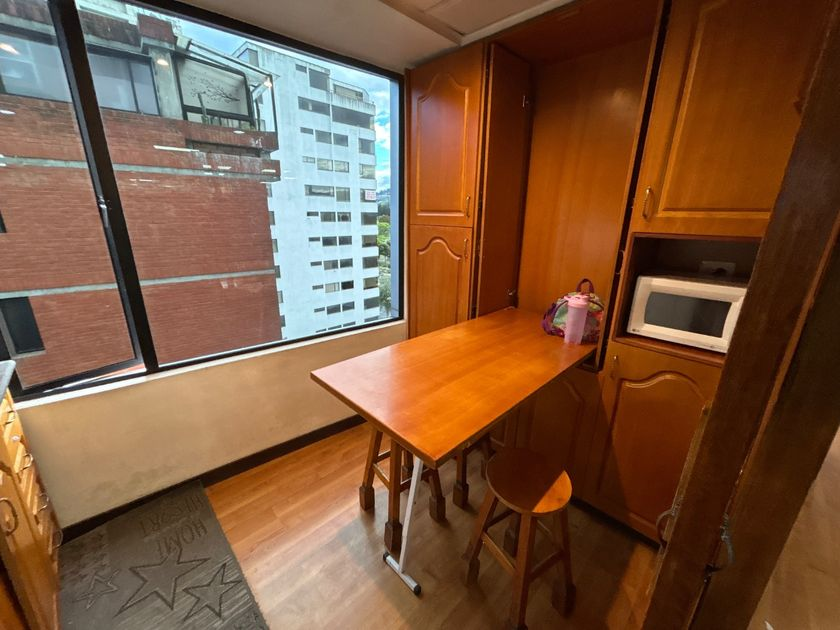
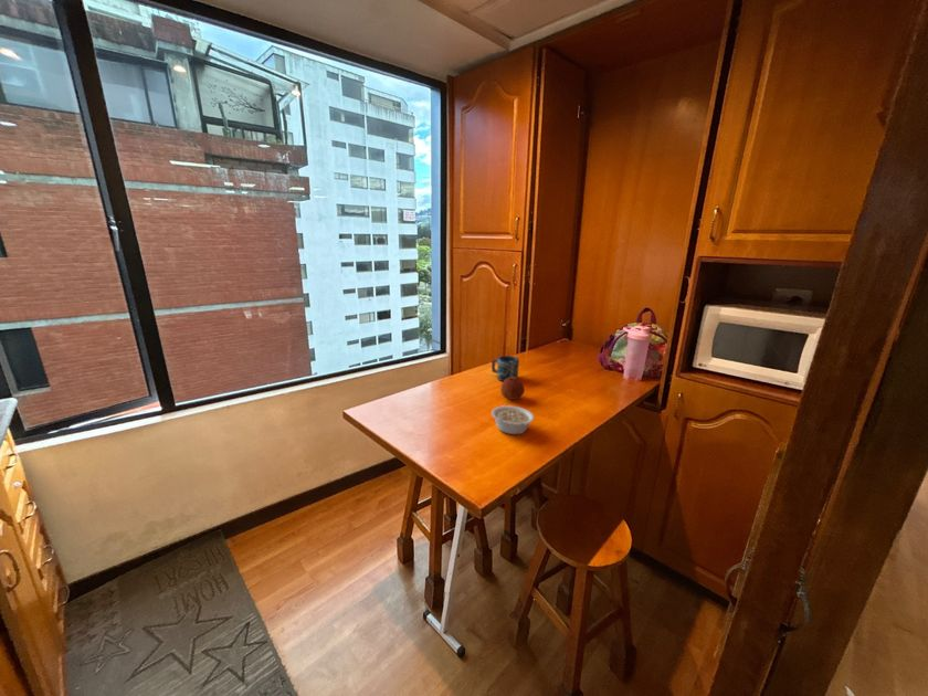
+ cup (504, 368)
+ fruit (512, 388)
+ legume (513, 420)
